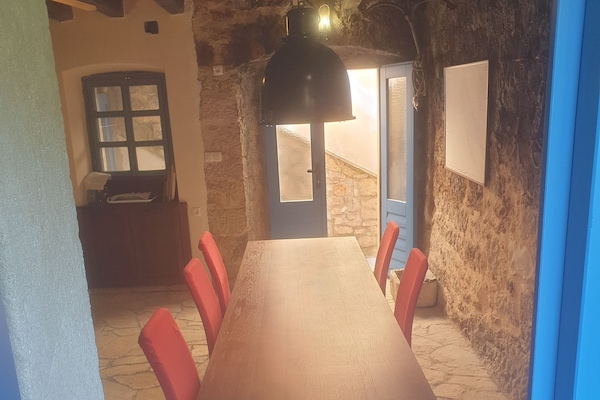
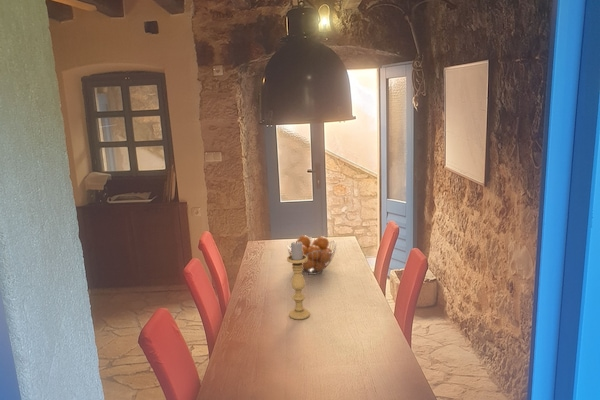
+ candle holder (297, 278)
+ fruit basket (311, 253)
